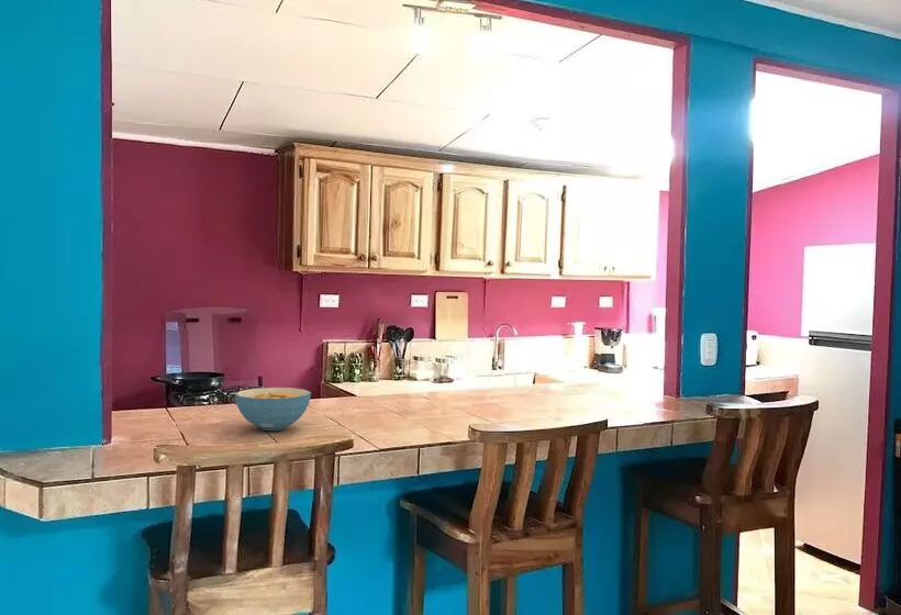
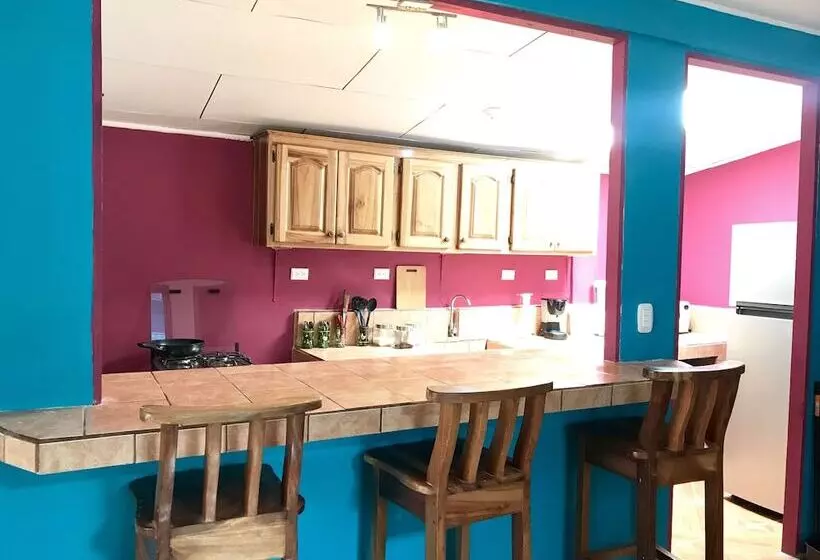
- cereal bowl (272, 410)
